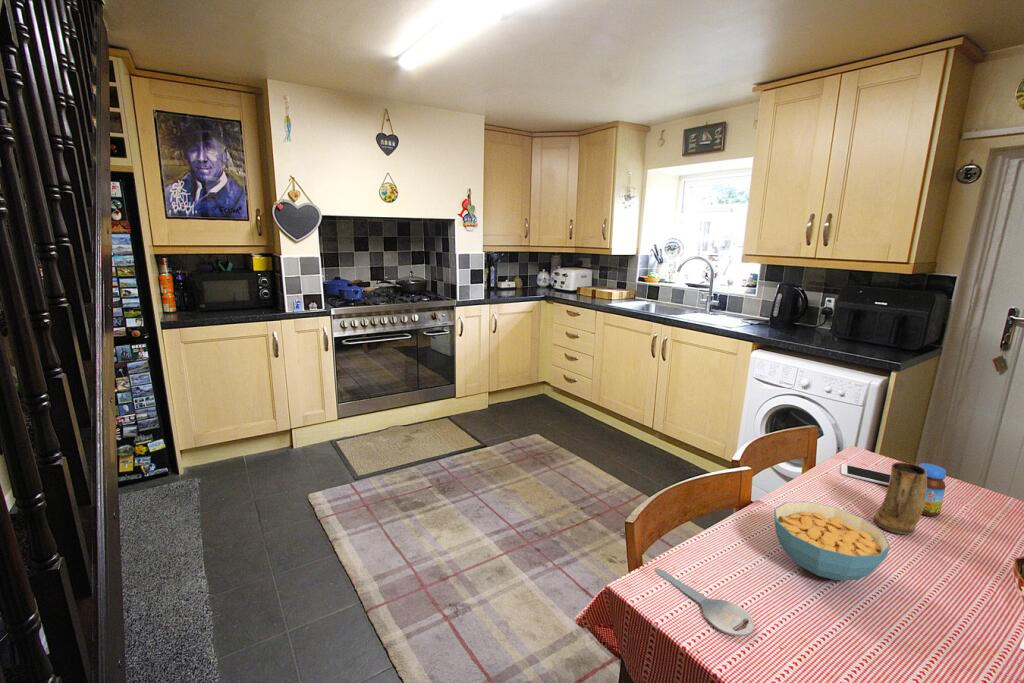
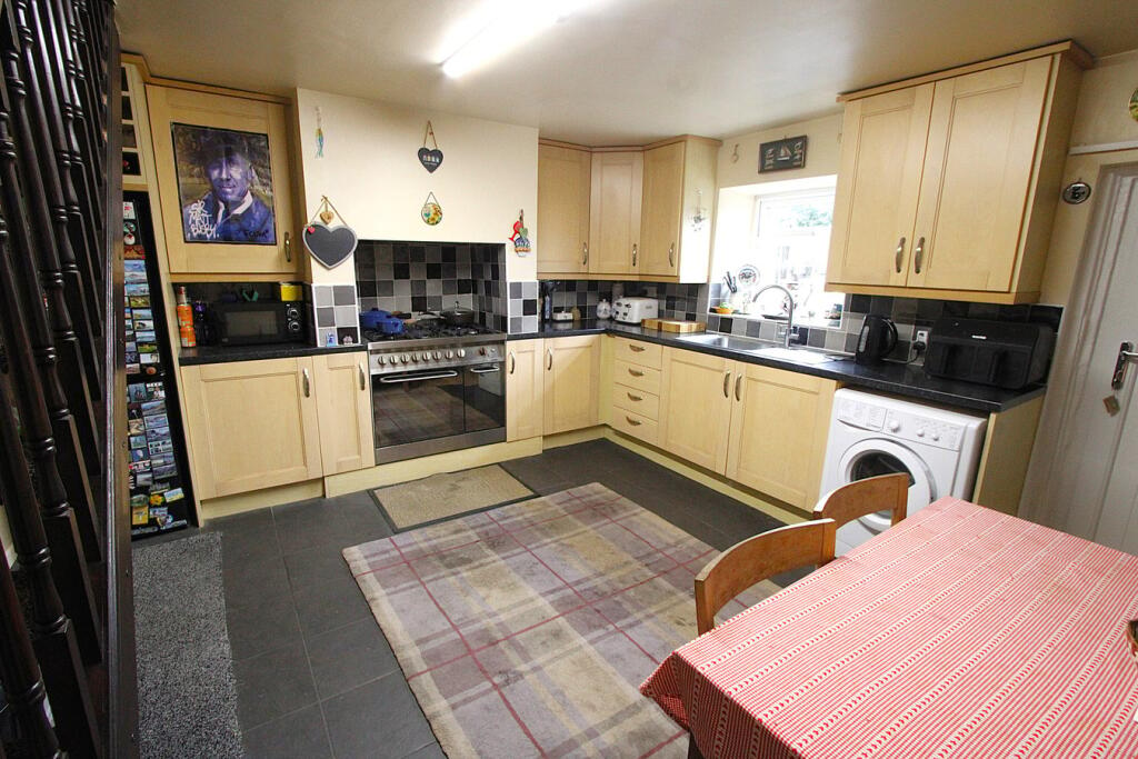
- cereal bowl (825, 547)
- jar (928, 488)
- mug (898, 499)
- key (699, 597)
- cell phone (874, 476)
